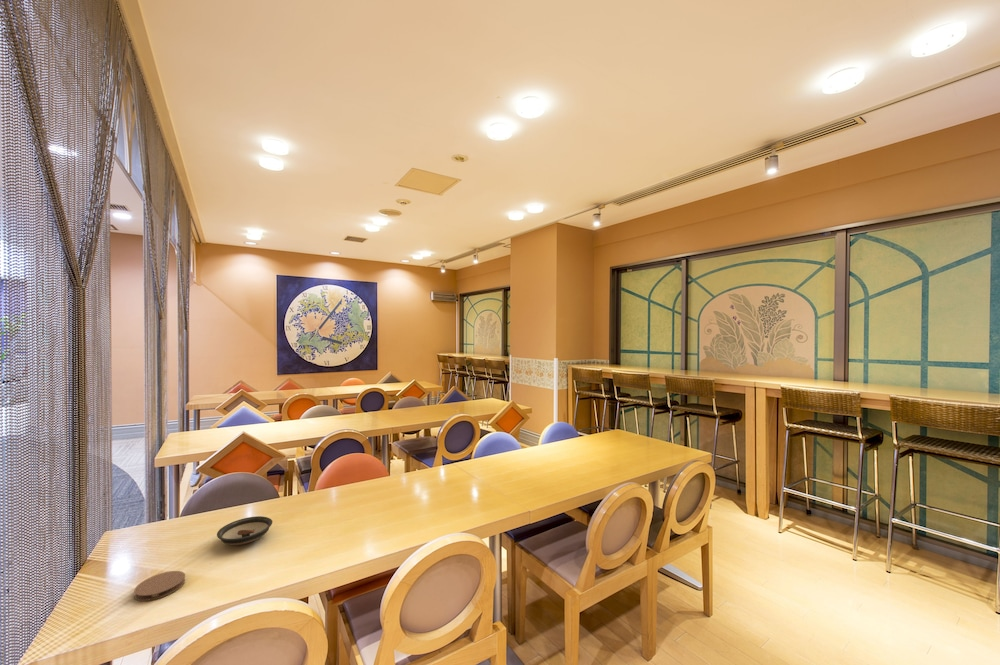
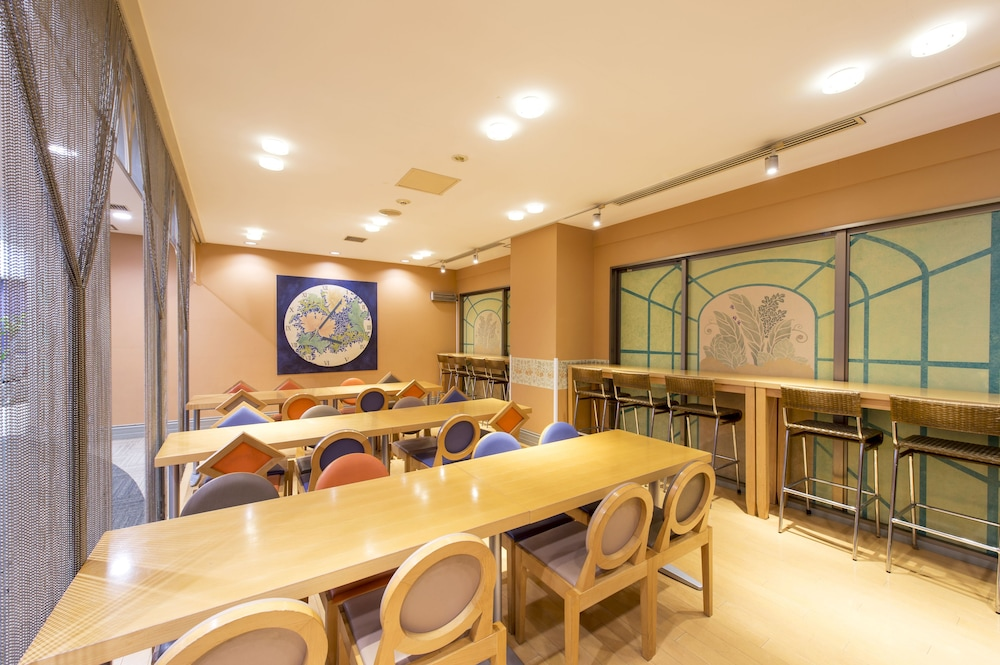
- saucer (245, 532)
- coaster (160, 585)
